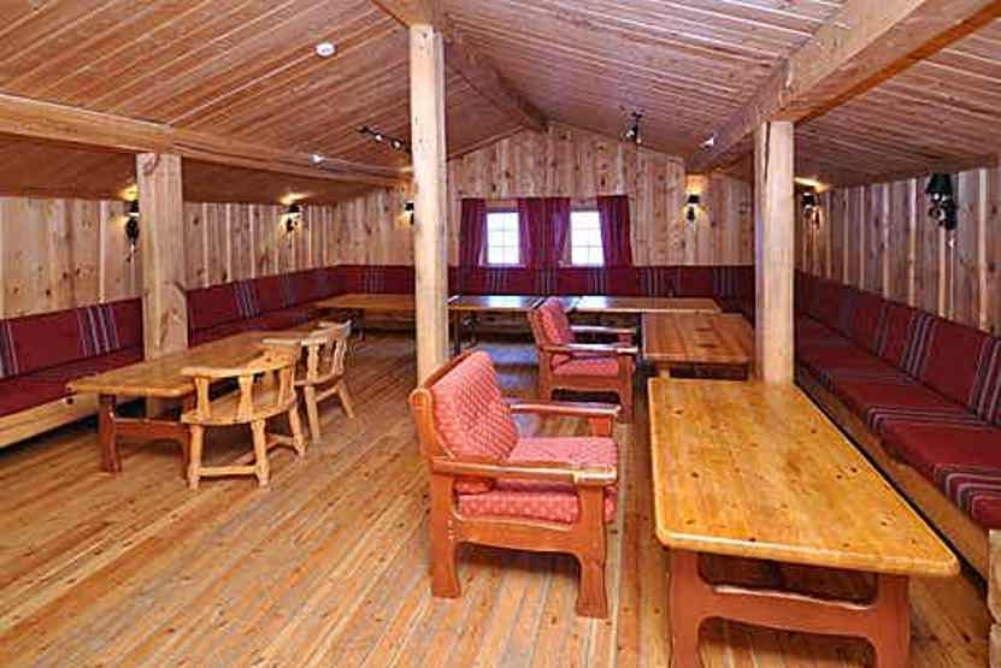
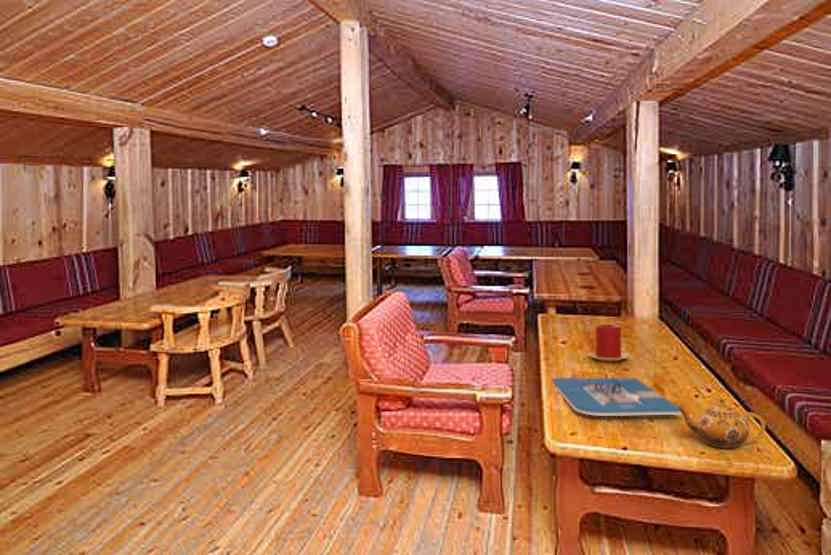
+ teapot (720, 421)
+ board game (607, 388)
+ candle (608, 342)
